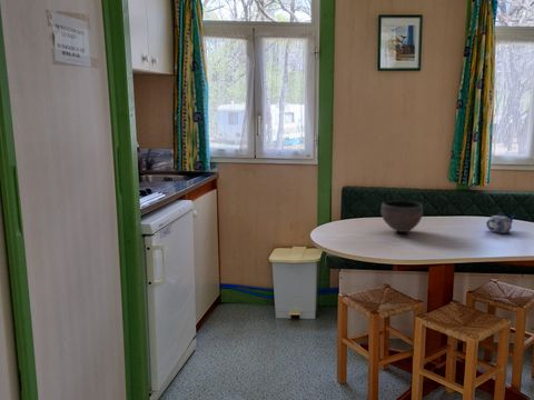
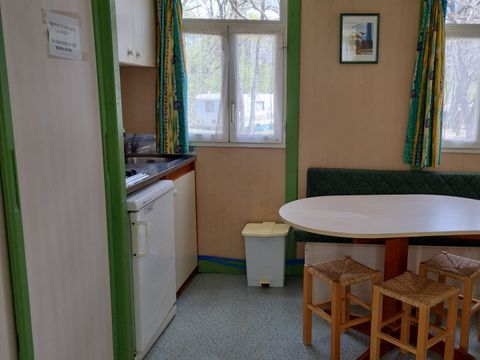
- bowl (402, 217)
- teapot (501, 221)
